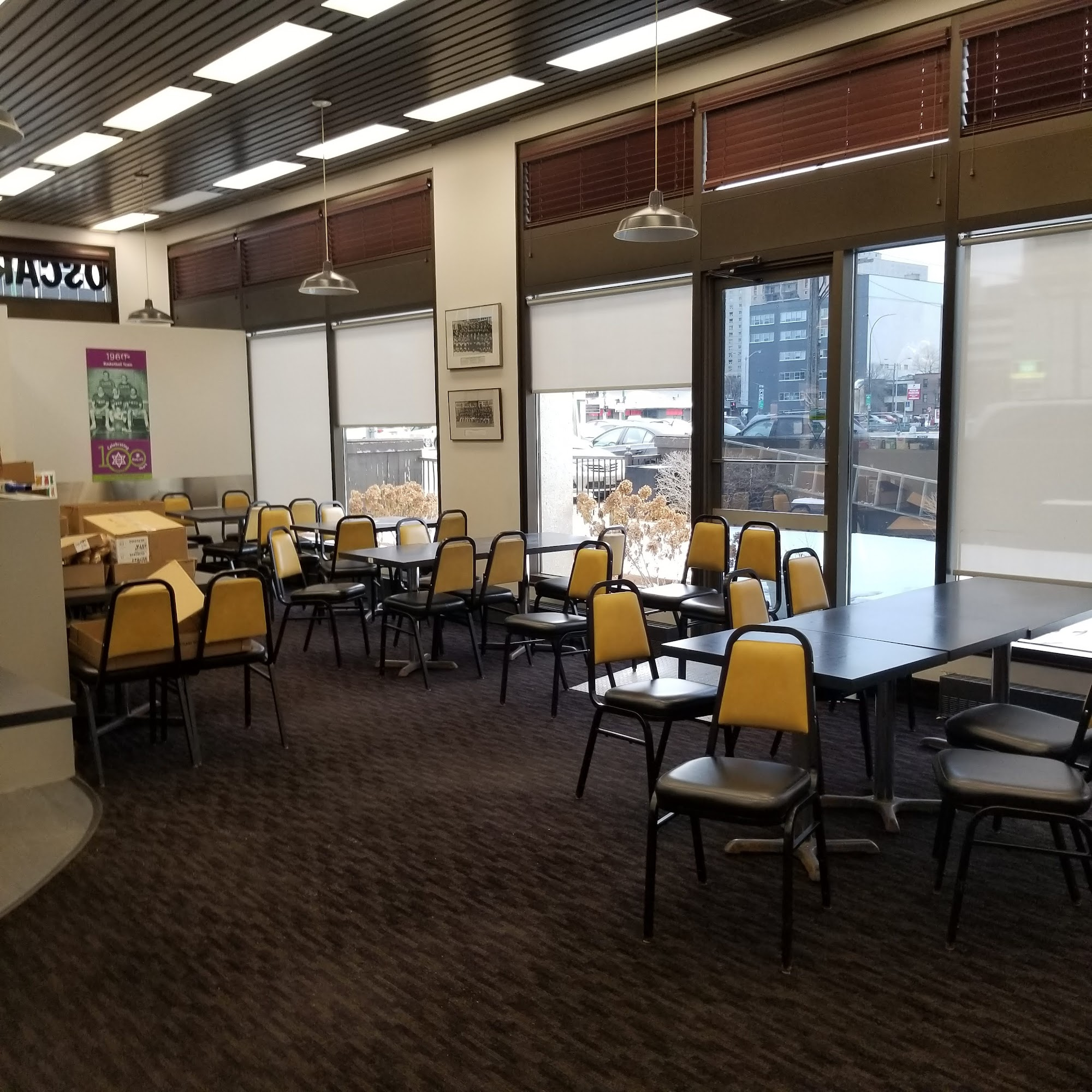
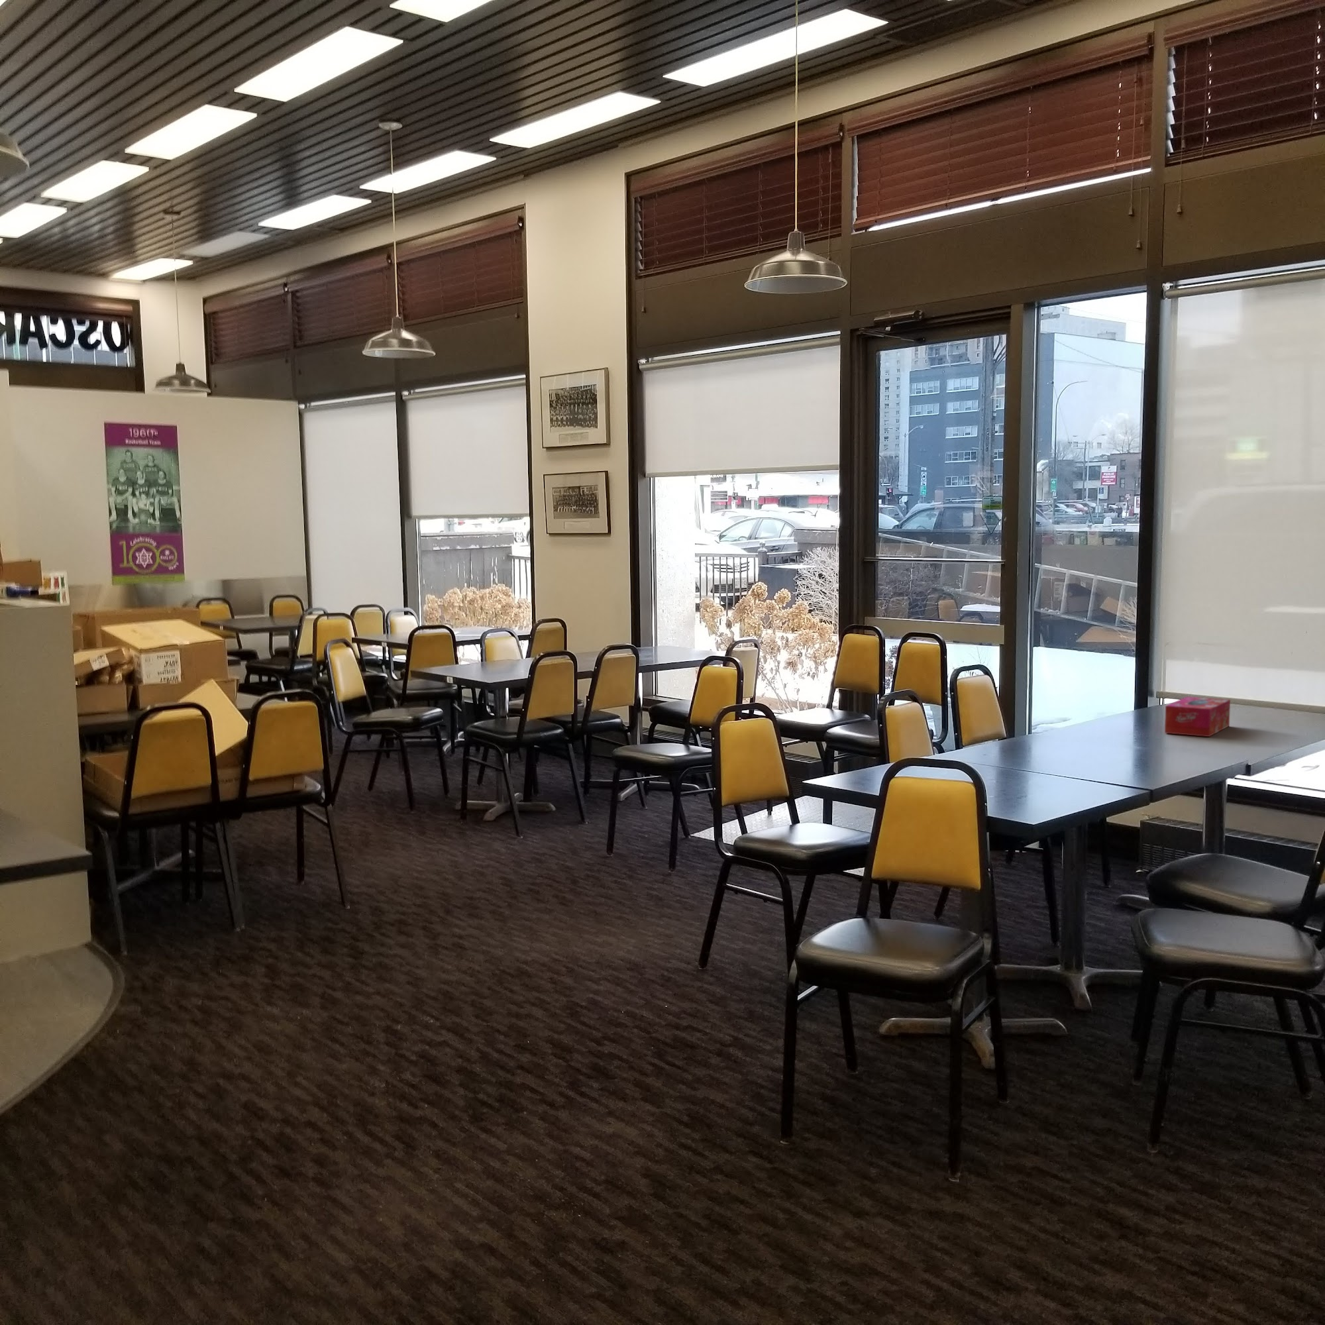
+ tissue box (1198, 716)
